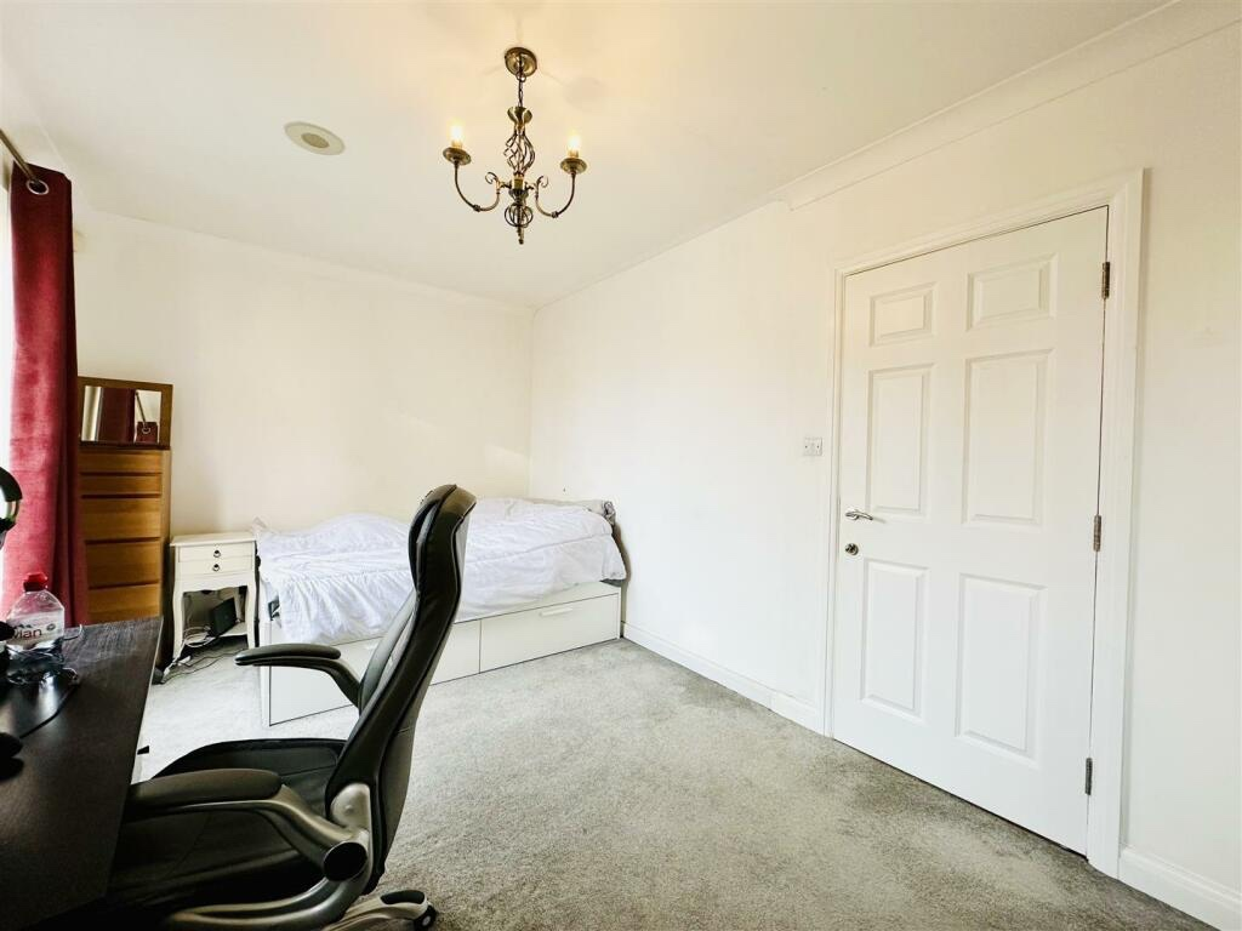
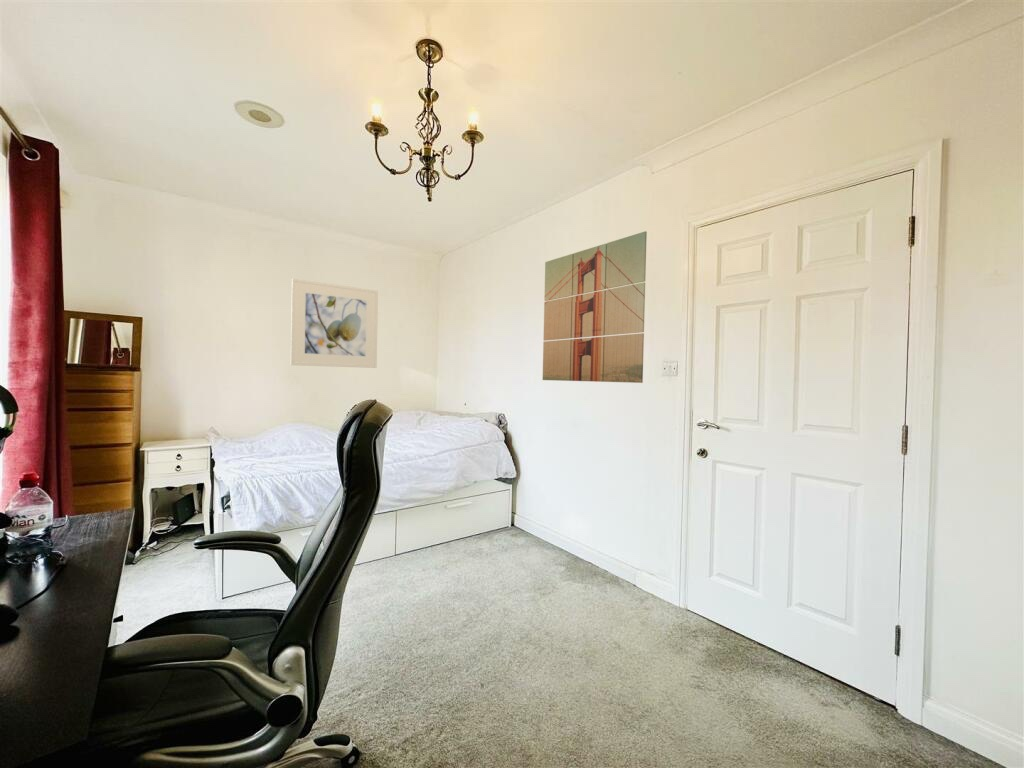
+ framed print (336, 325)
+ wall art (588, 315)
